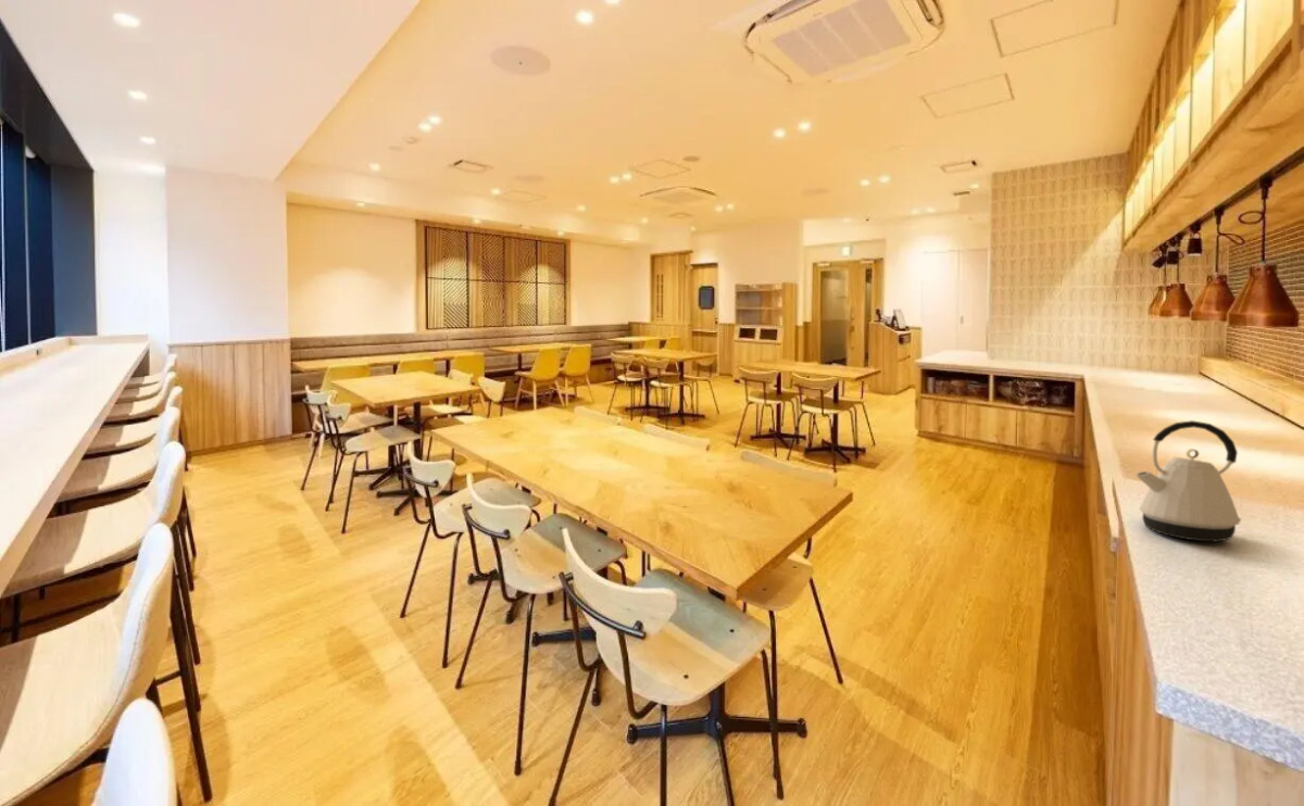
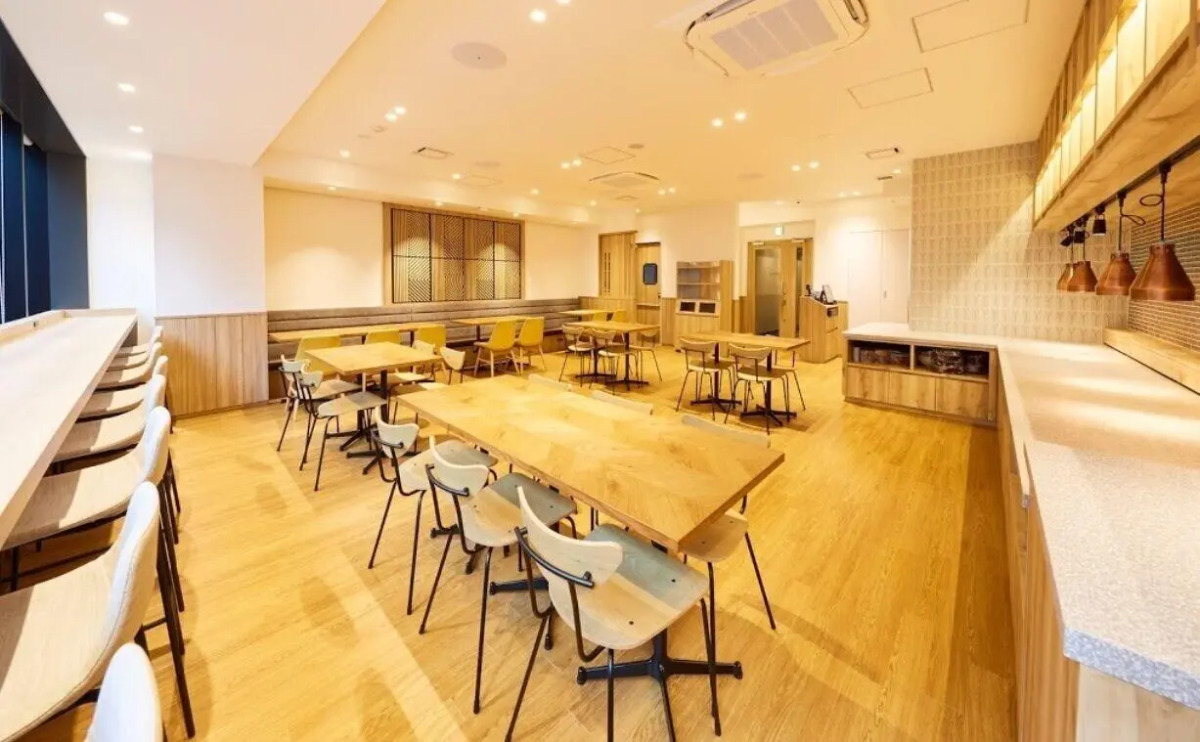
- kettle (1187, 477)
